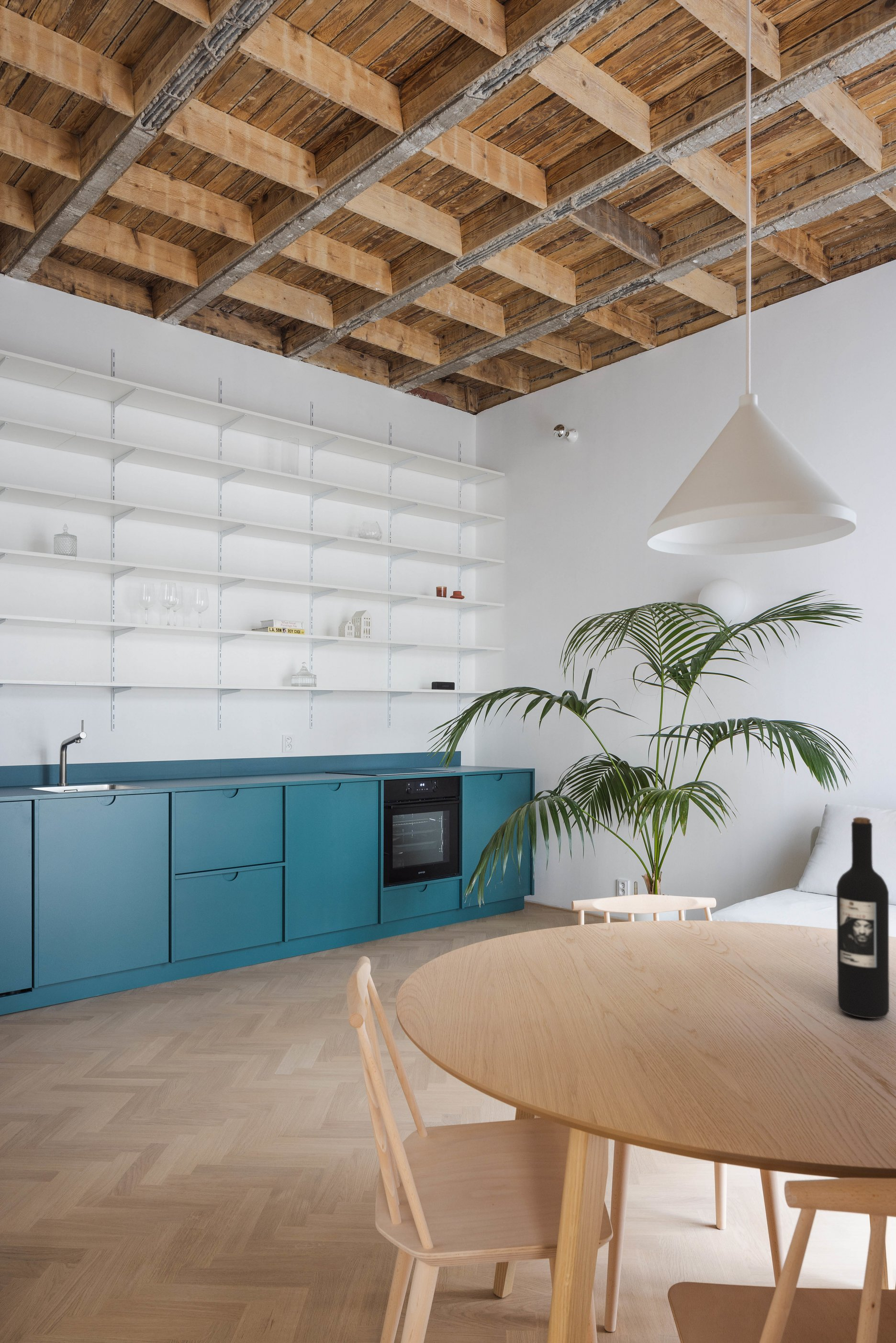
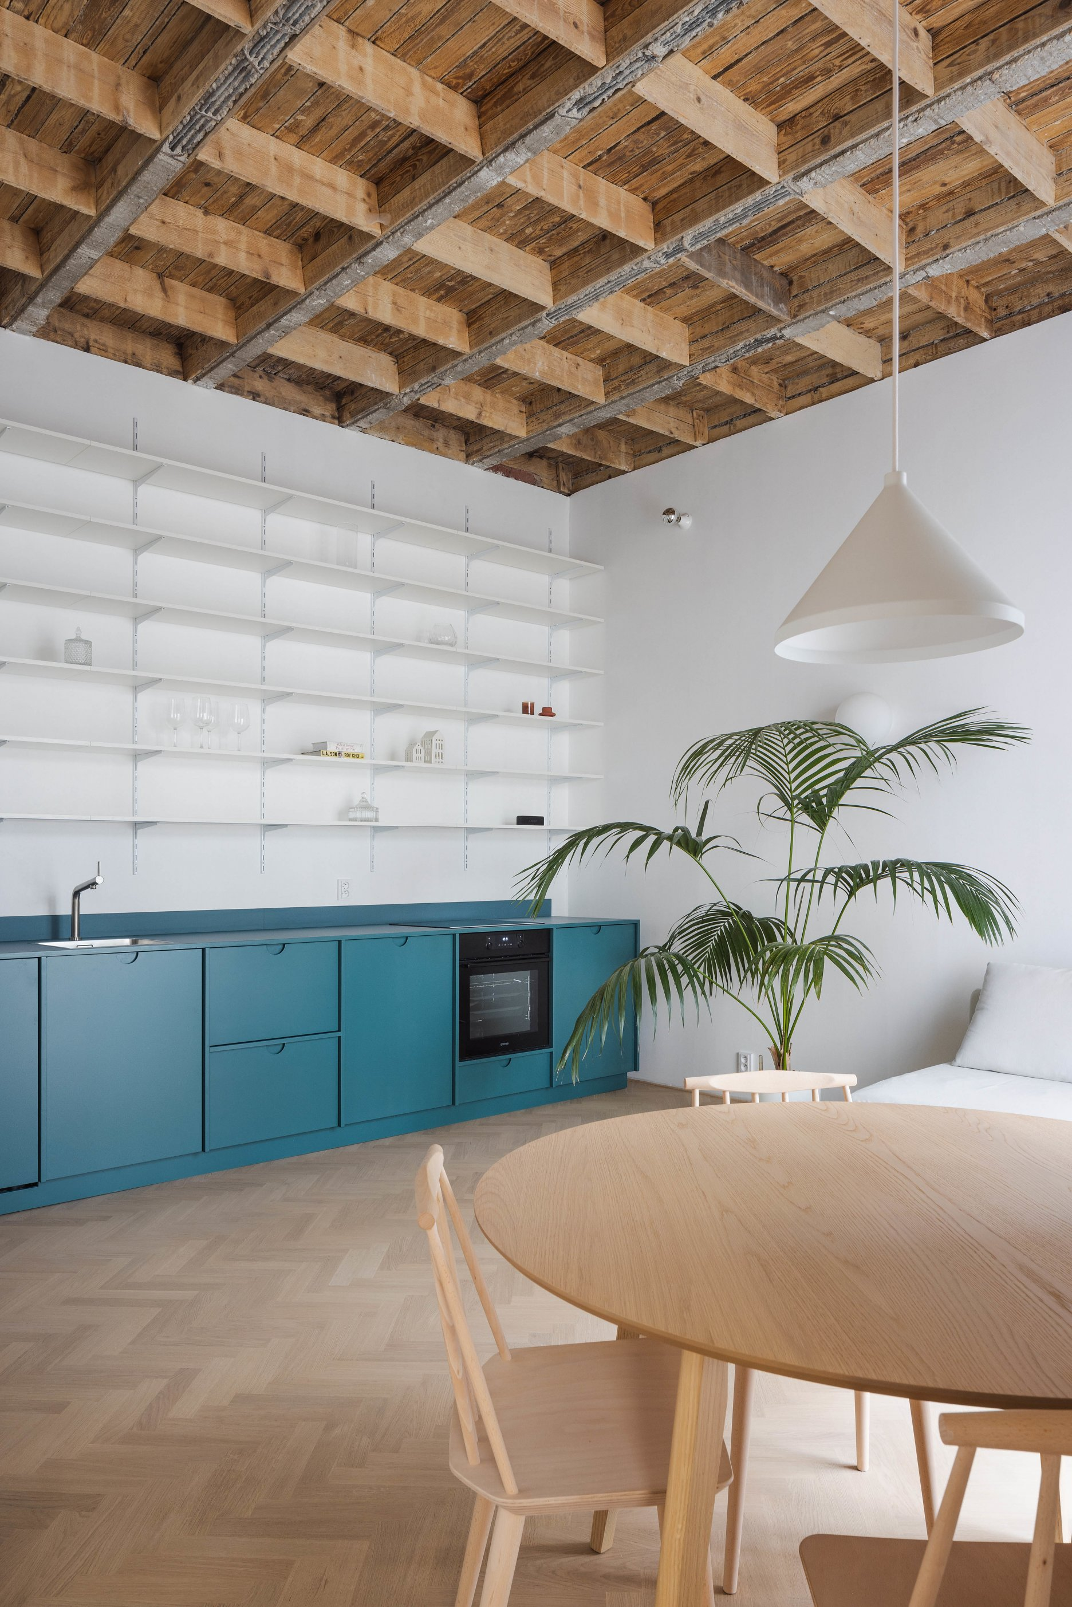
- wine bottle (862, 915)
